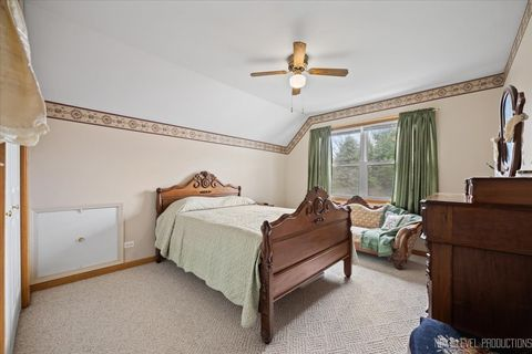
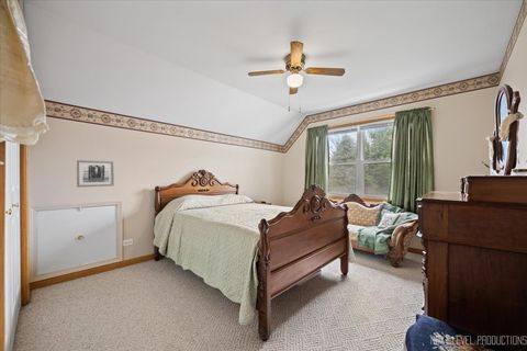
+ wall art (96, 173)
